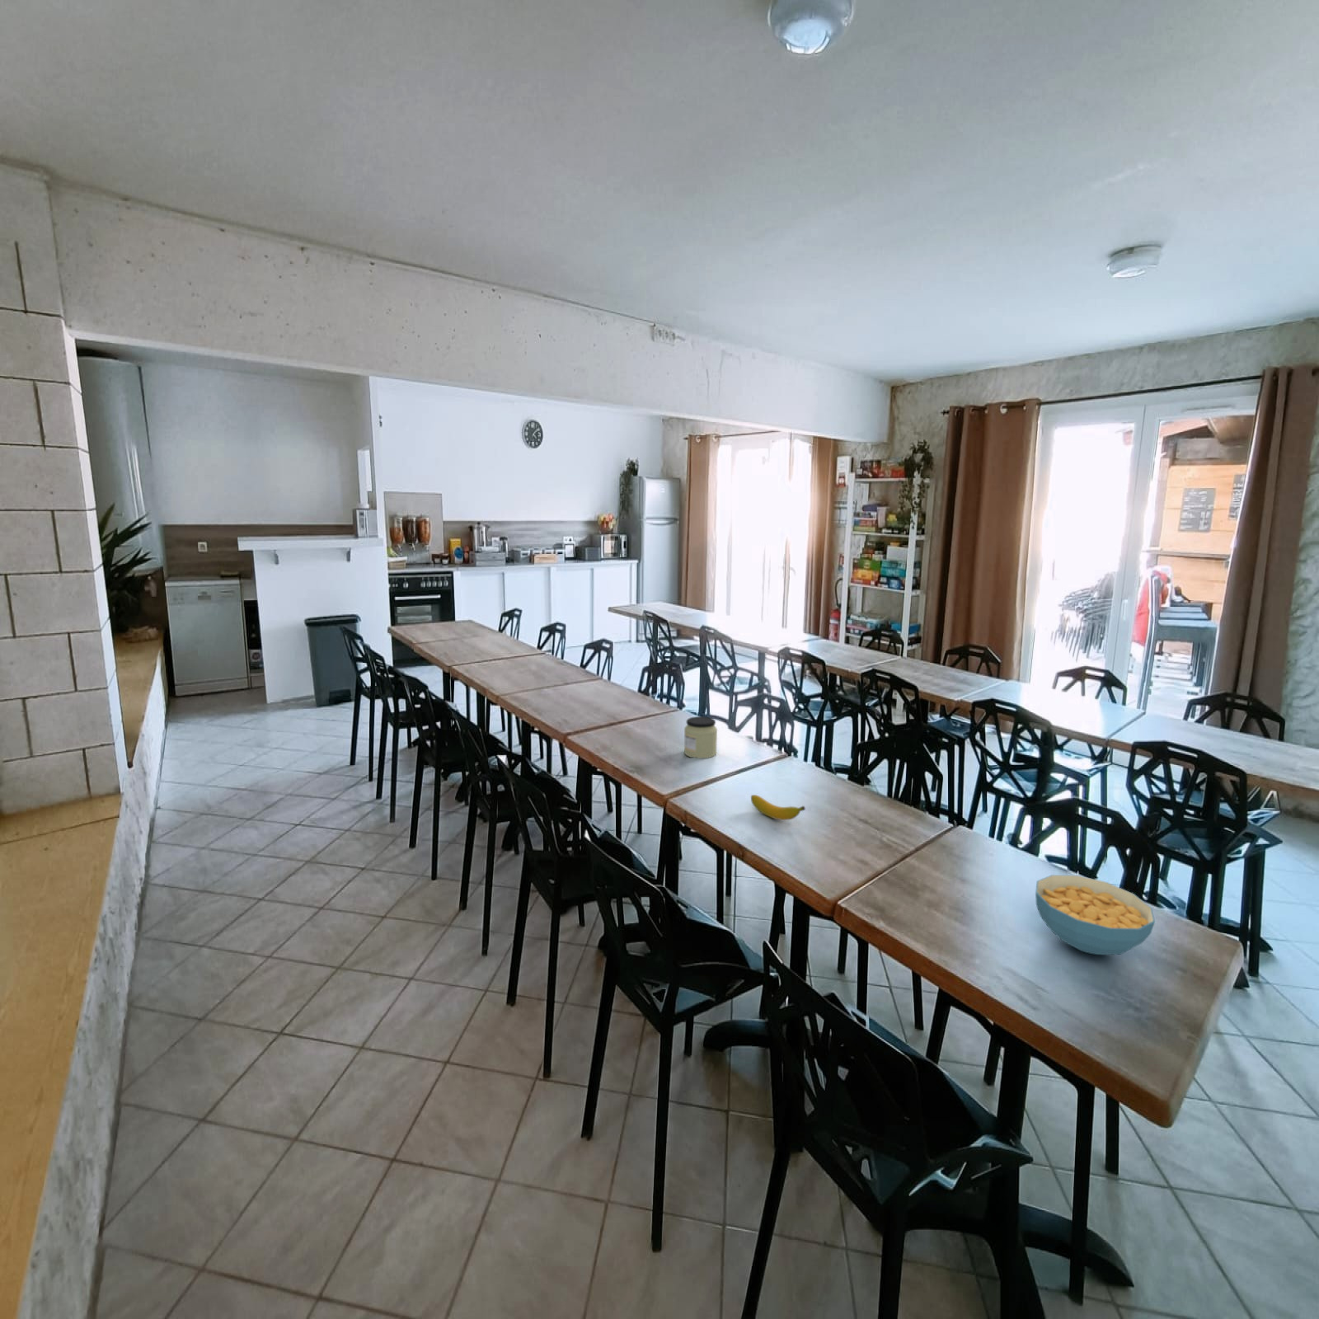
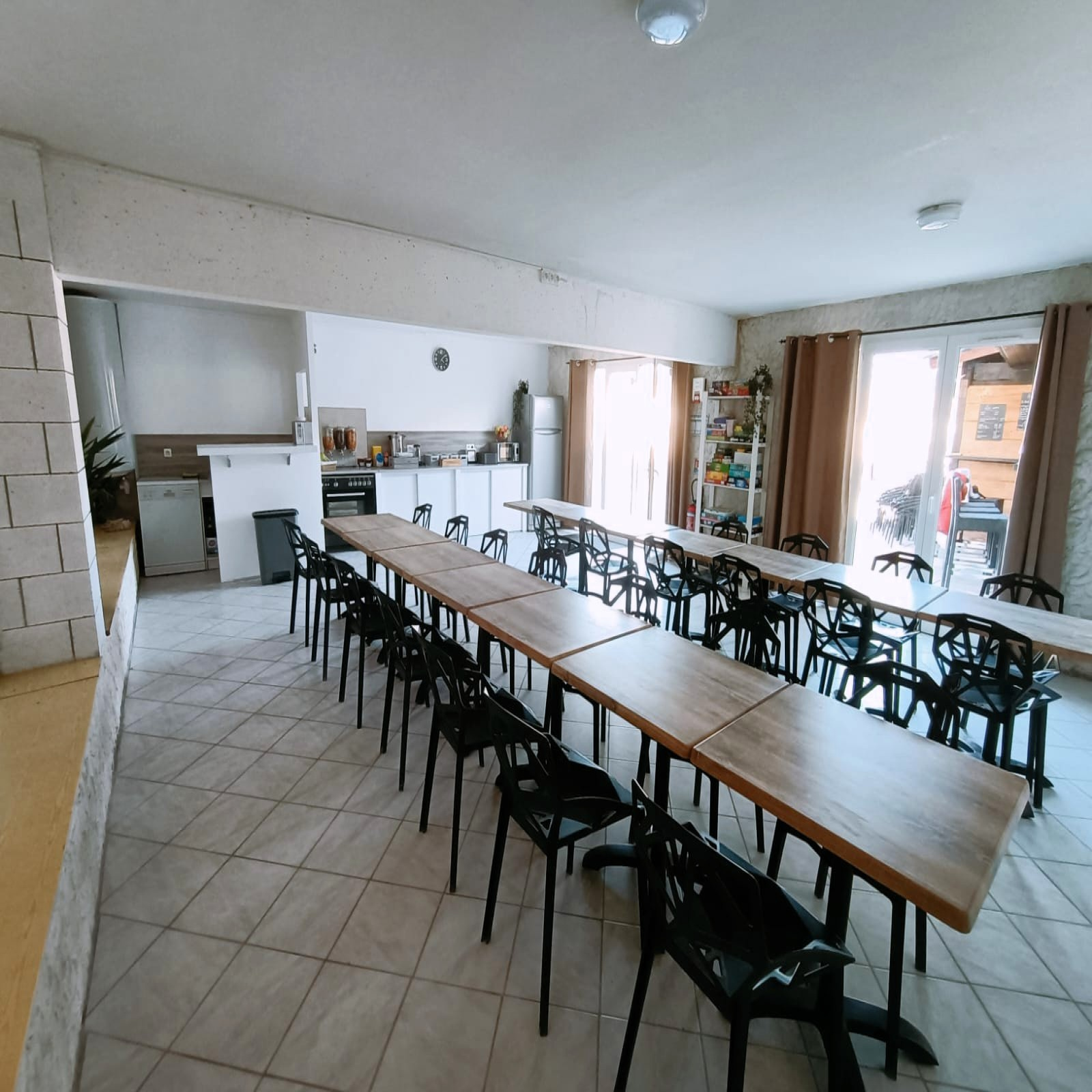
- cereal bowl (1090, 923)
- banana (777, 806)
- jar (699, 737)
